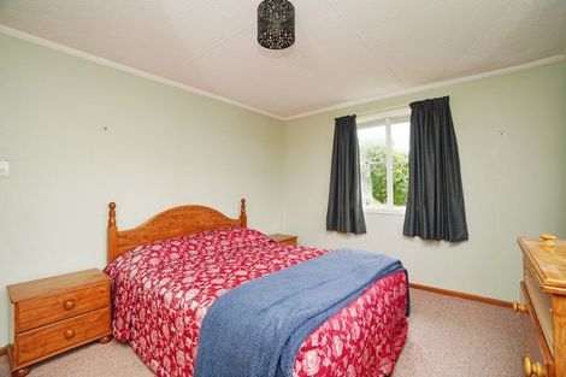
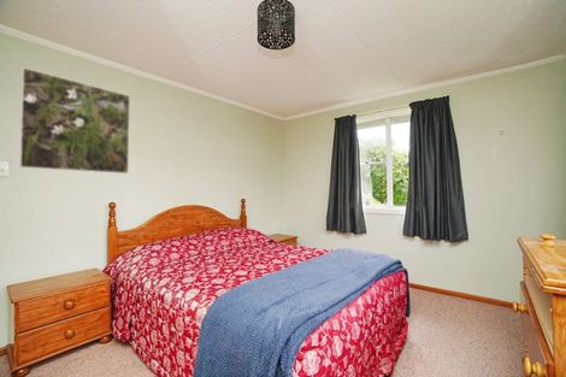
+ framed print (81, 126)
